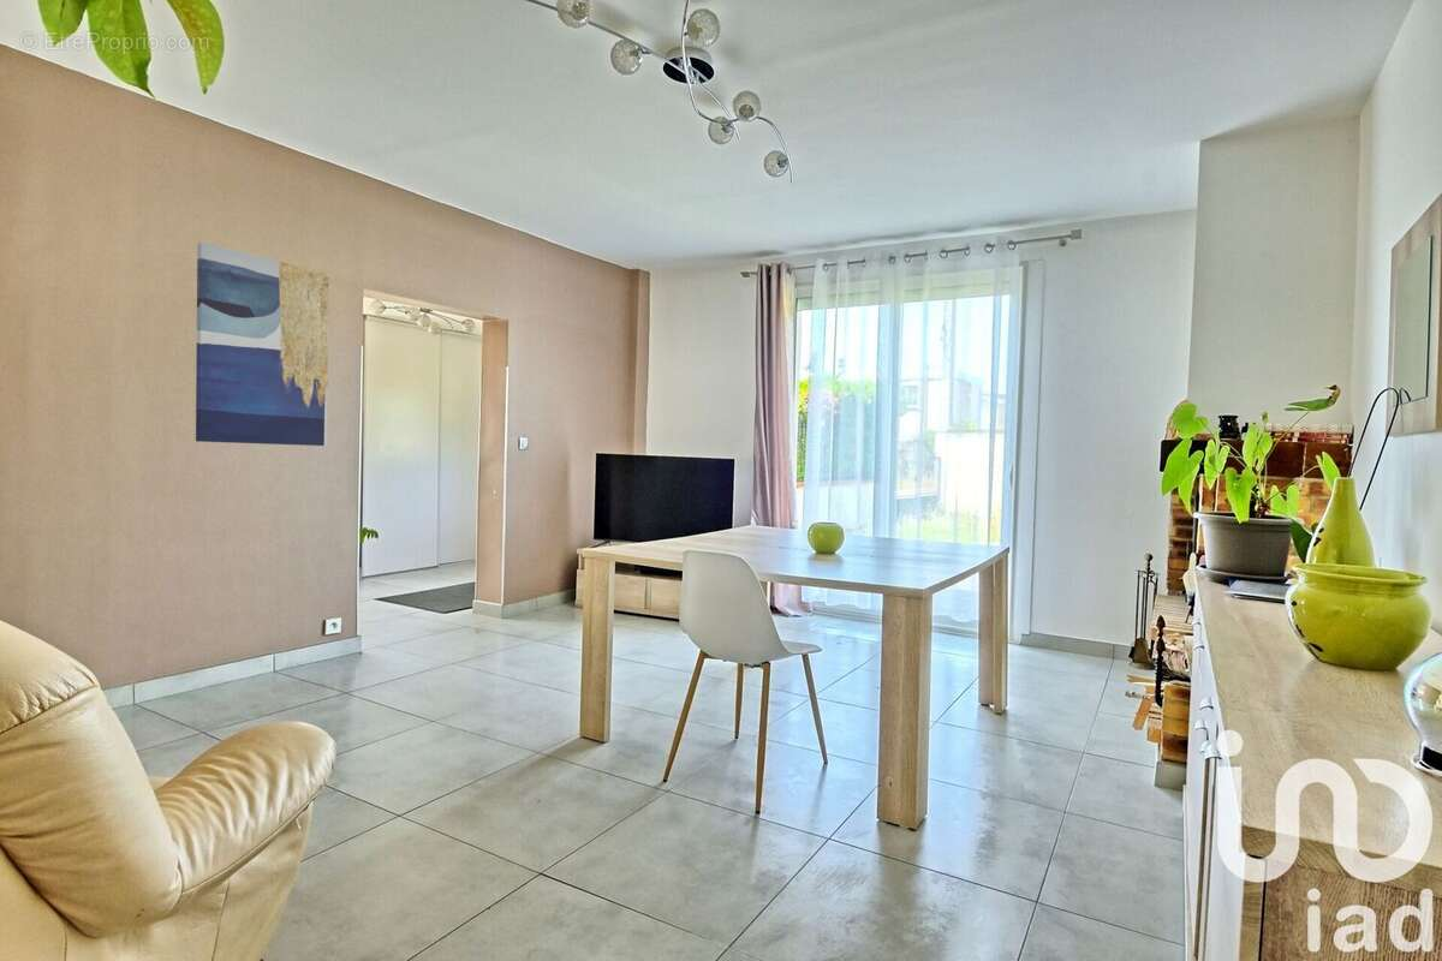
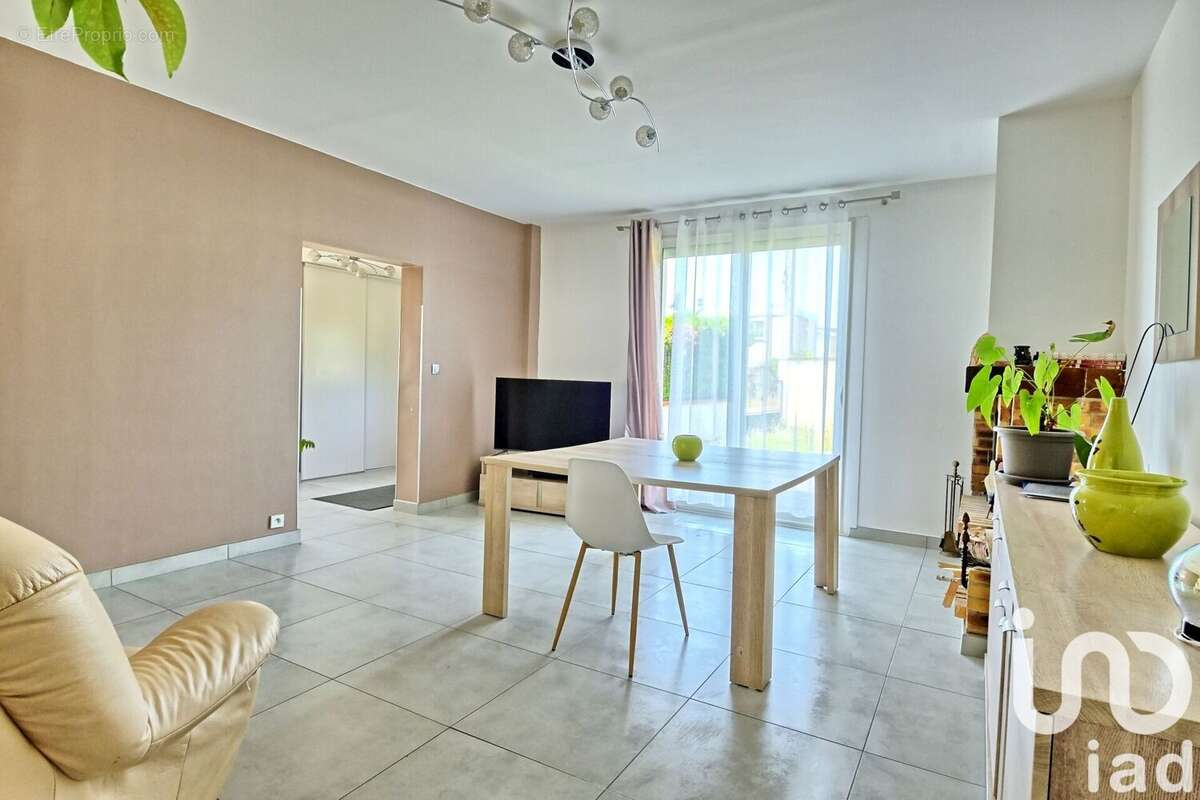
- wall art (266, 351)
